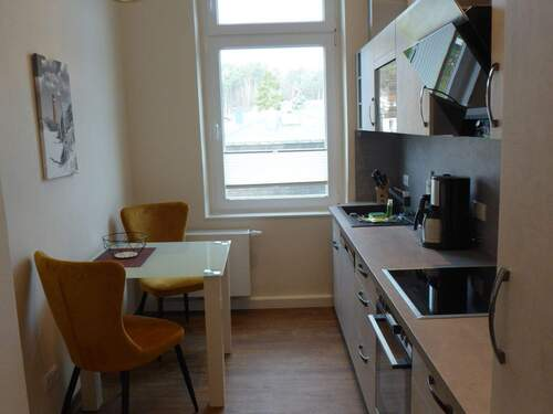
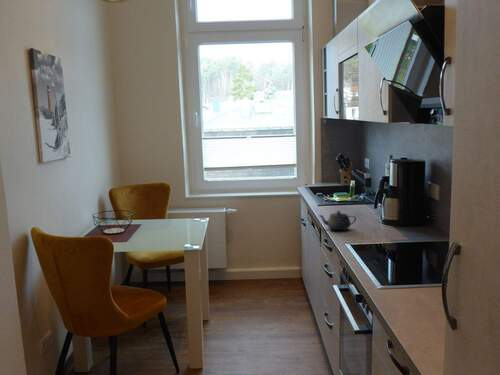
+ teapot (337, 220)
